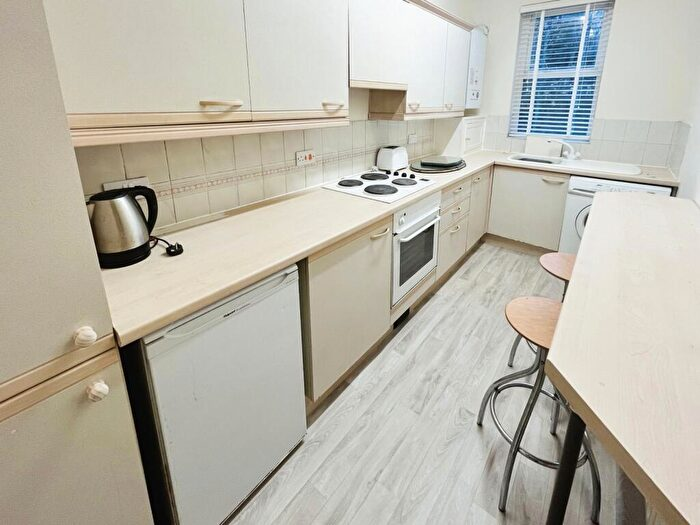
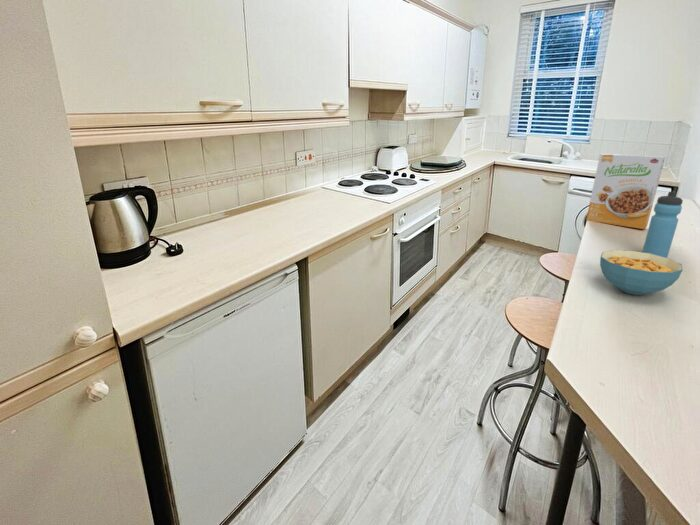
+ water bottle (662, 226)
+ cereal box (623, 190)
+ cereal bowl (635, 275)
